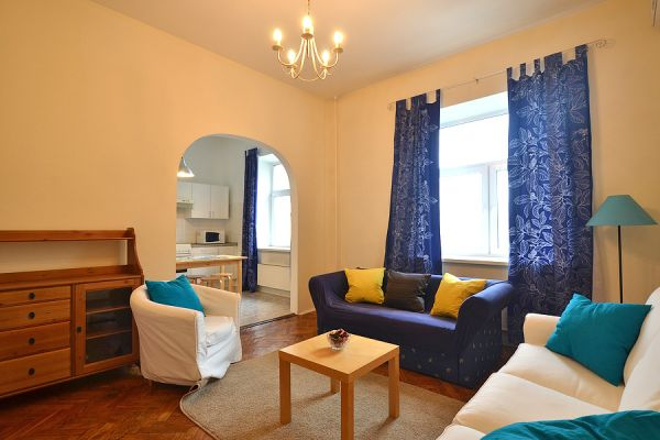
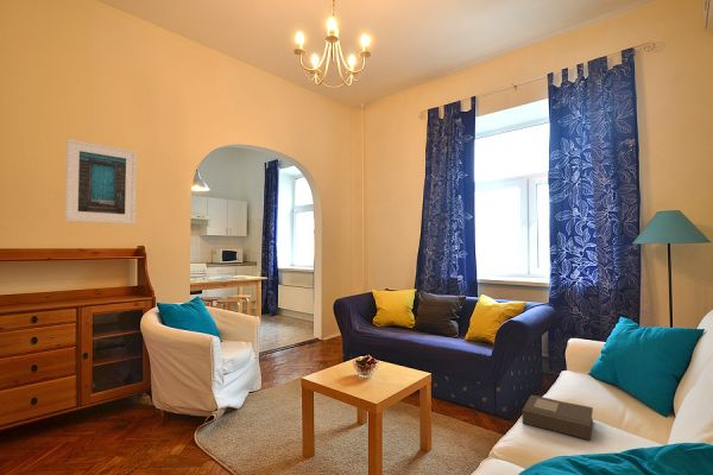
+ book (557, 414)
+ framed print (102, 183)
